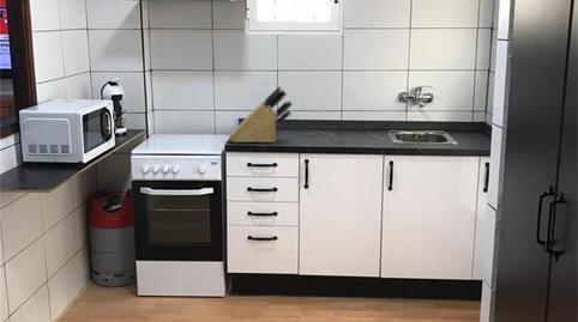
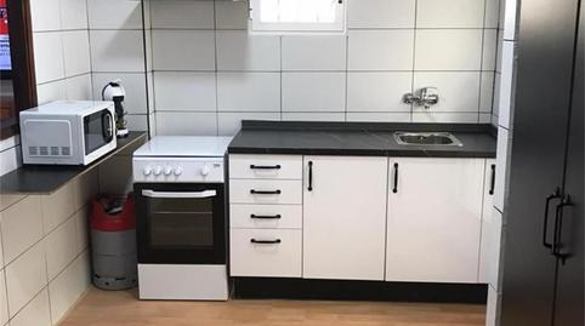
- knife block (260, 114)
